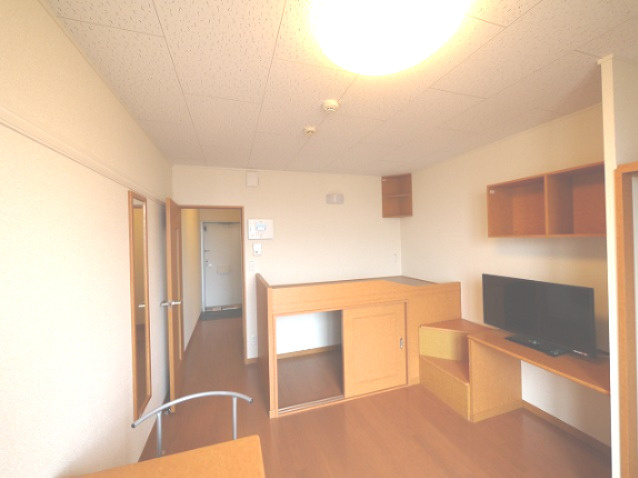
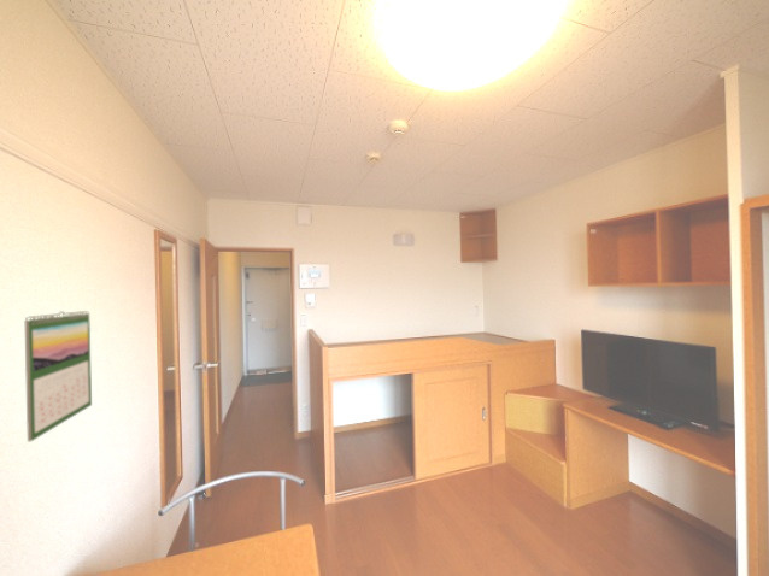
+ calendar (63, 365)
